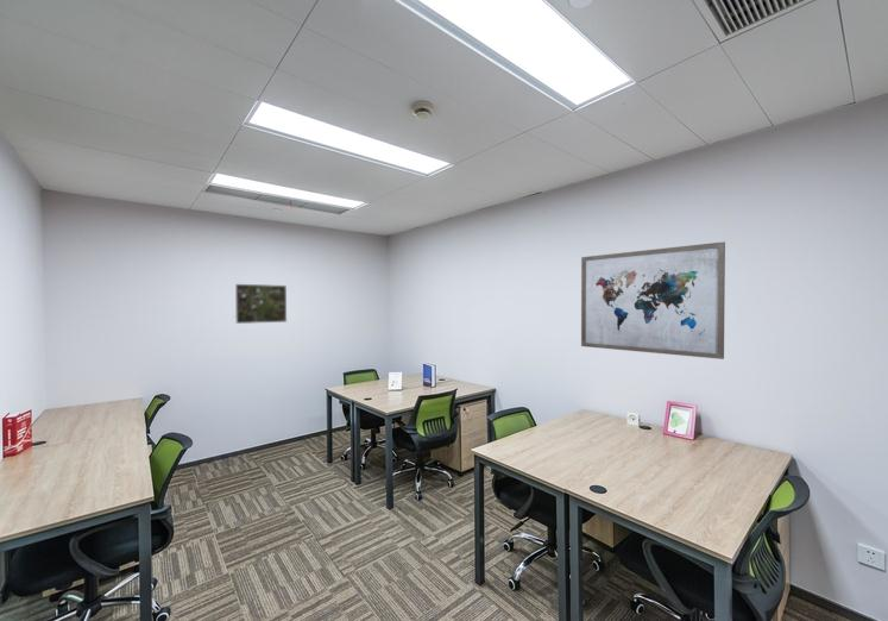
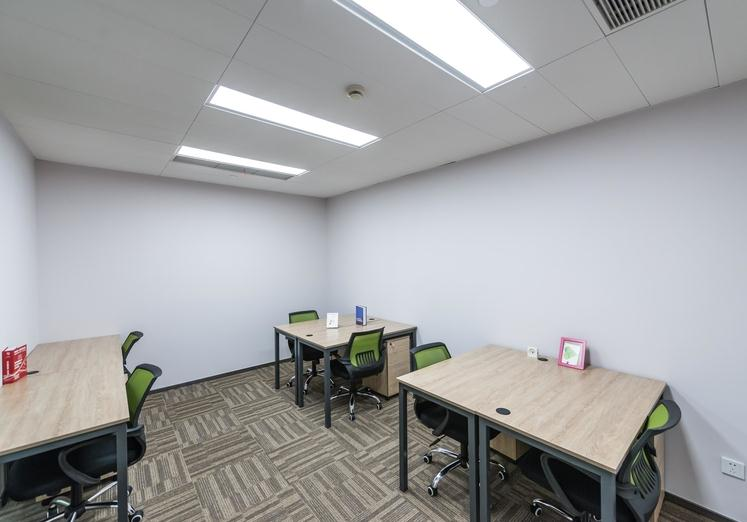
- wall art (643, 301)
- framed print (262, 303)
